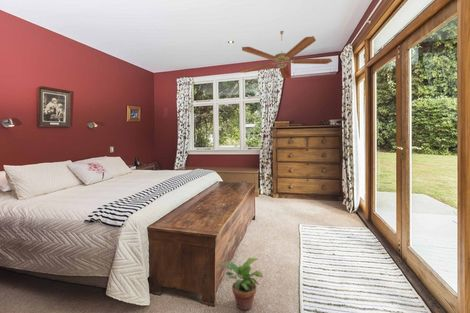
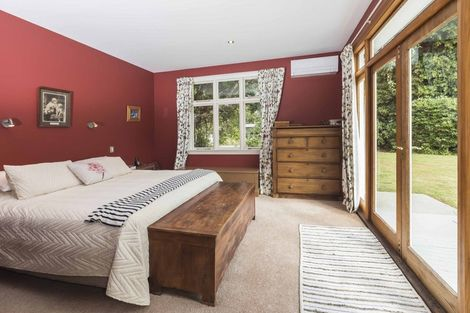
- ceiling fan (283, 53)
- potted plant (240, 284)
